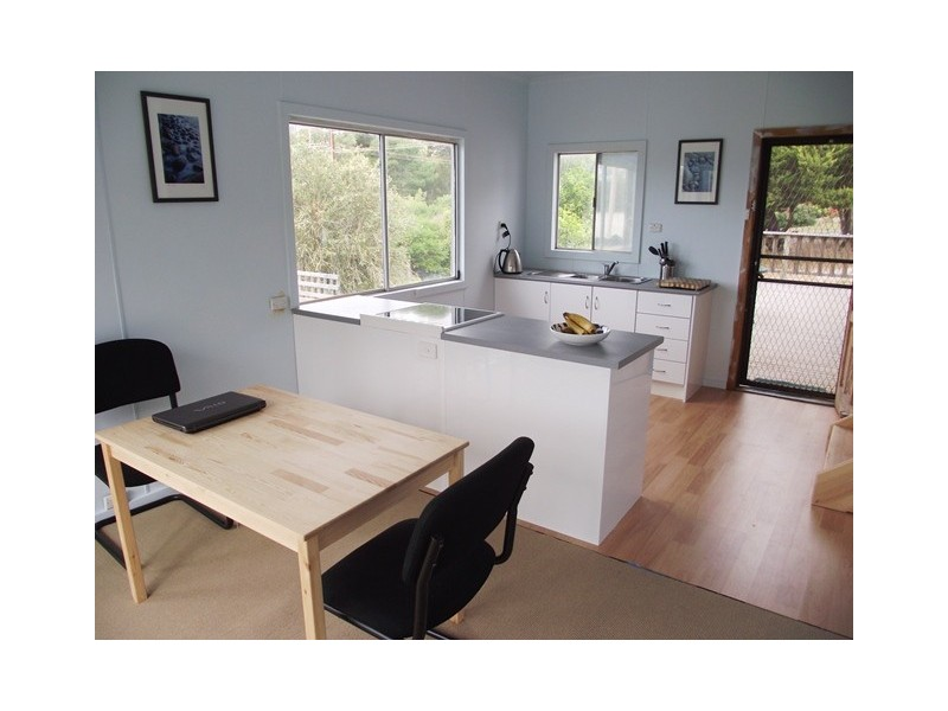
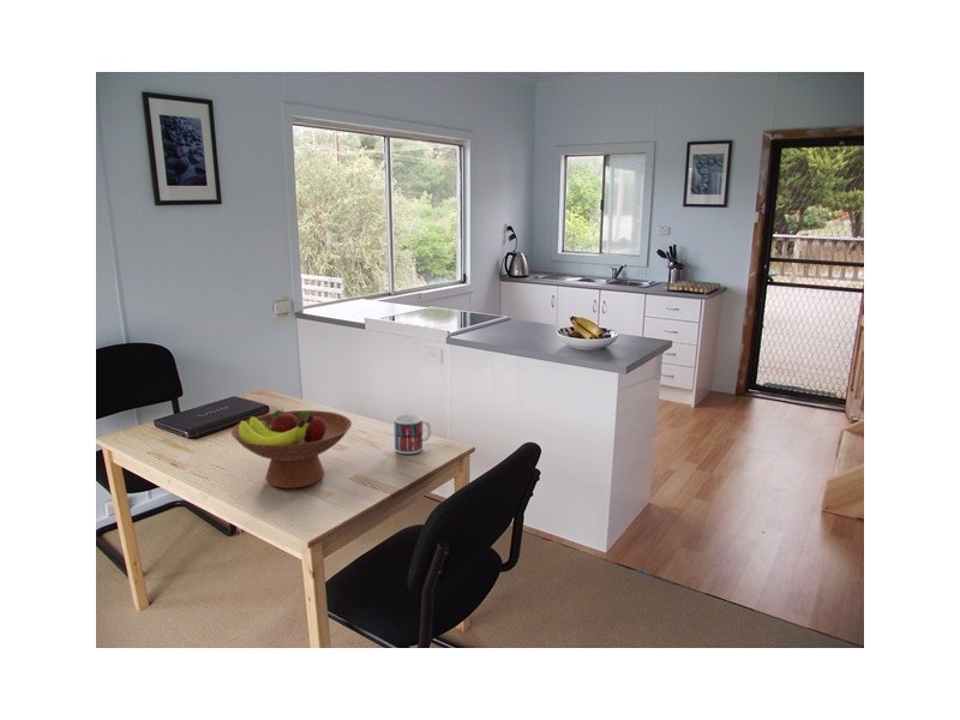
+ mug (412, 432)
+ fruit bowl (293, 442)
